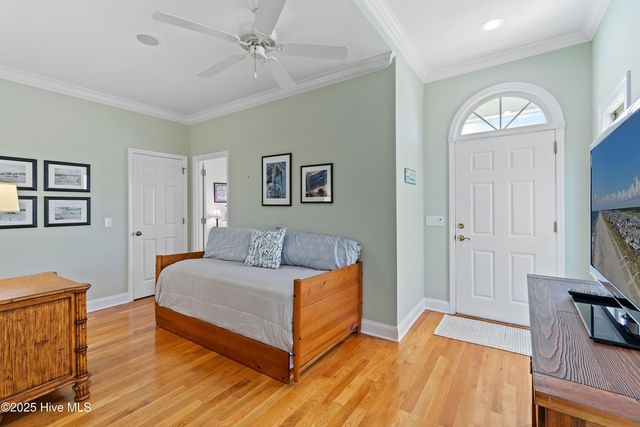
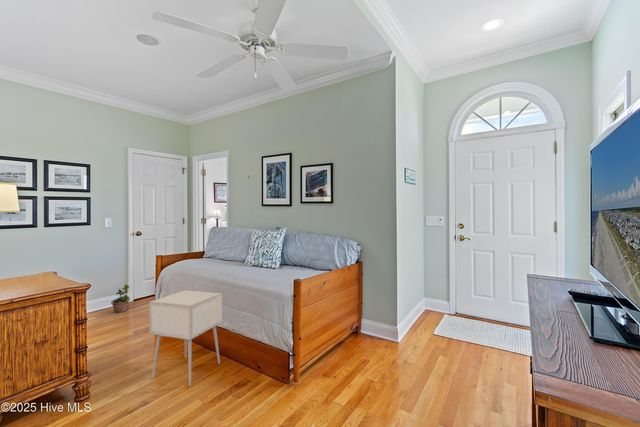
+ potted plant (120, 296)
+ nightstand (186, 333)
